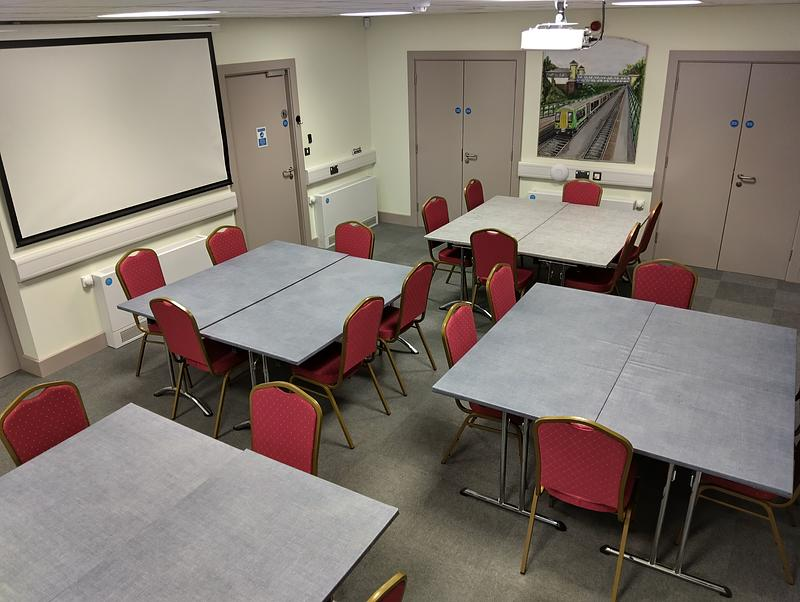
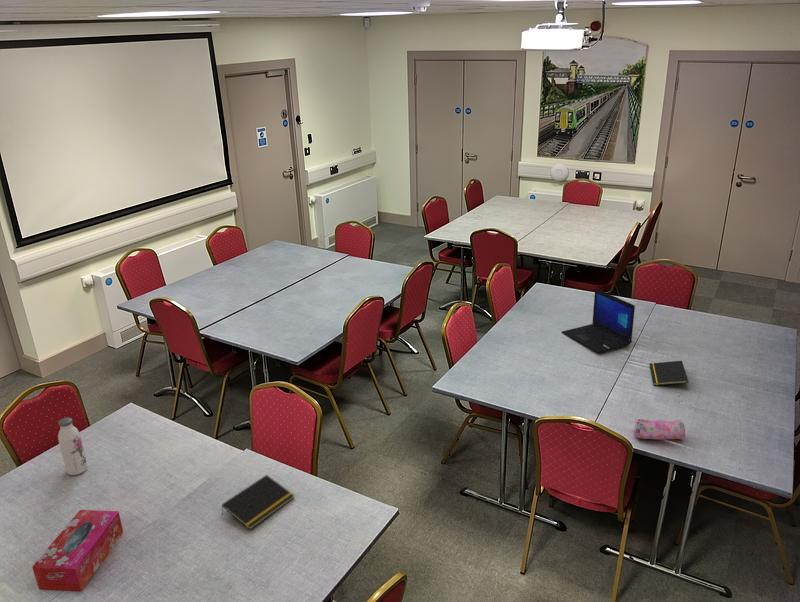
+ pencil case (658, 429)
+ notepad (258, 500)
+ water bottle (71, 445)
+ notepad (668, 372)
+ laptop (597, 319)
+ tissue box (80, 548)
